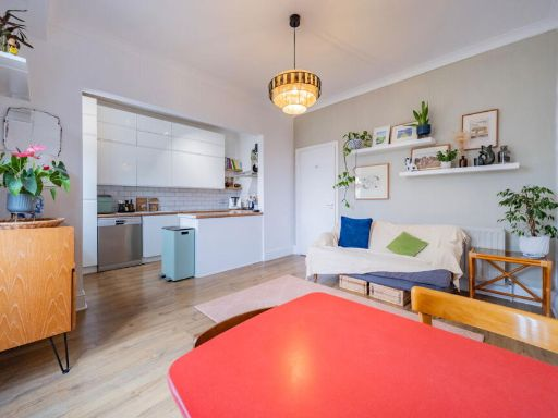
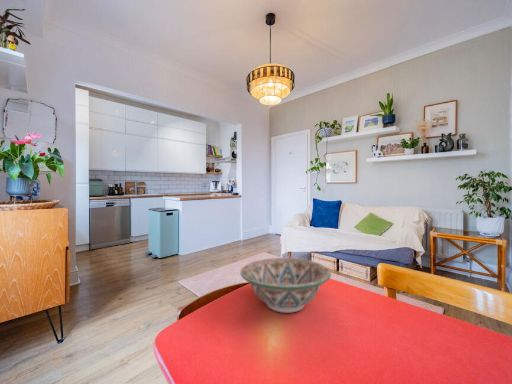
+ decorative bowl (284, 285)
